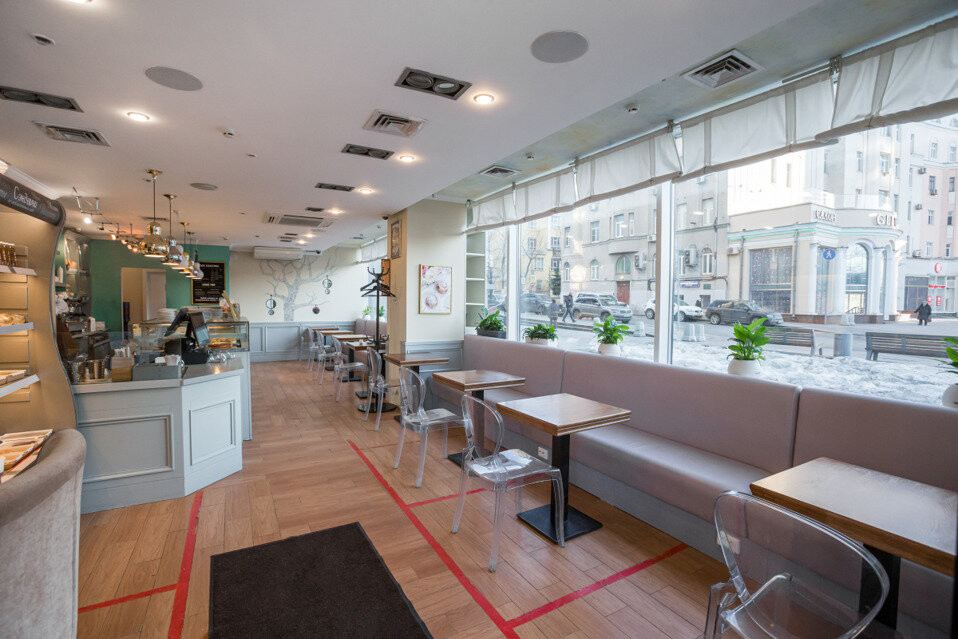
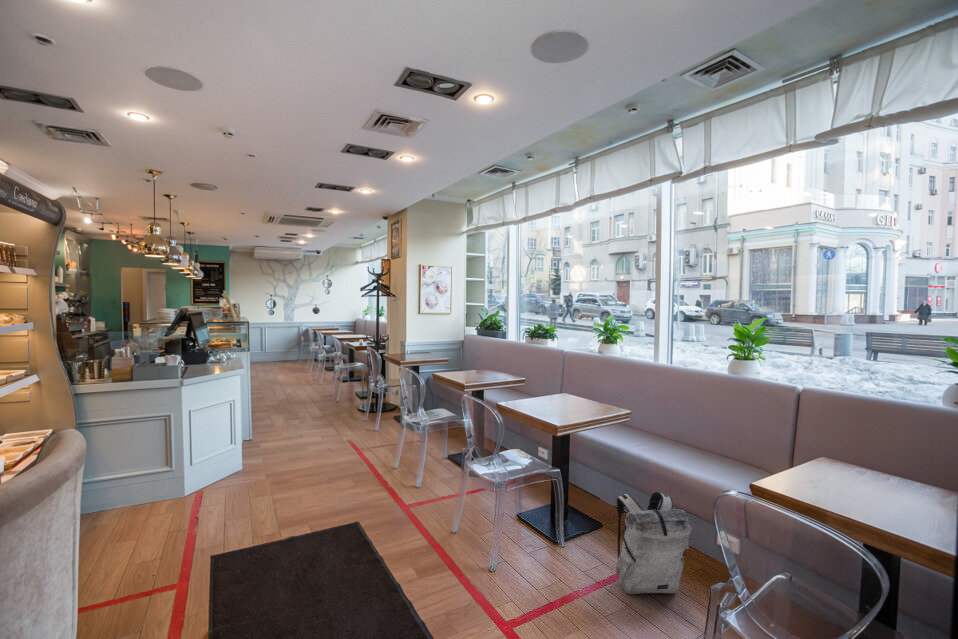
+ backpack (649, 544)
